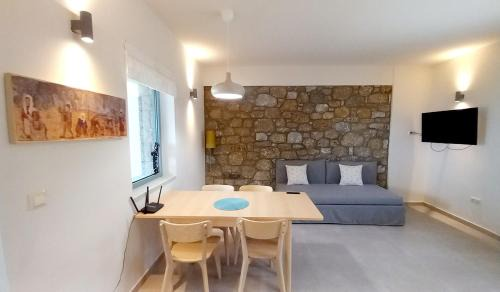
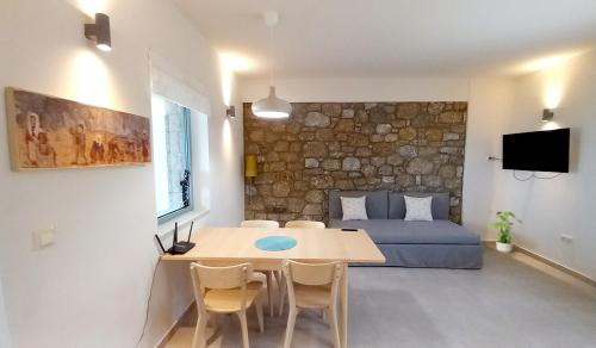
+ potted plant (502, 229)
